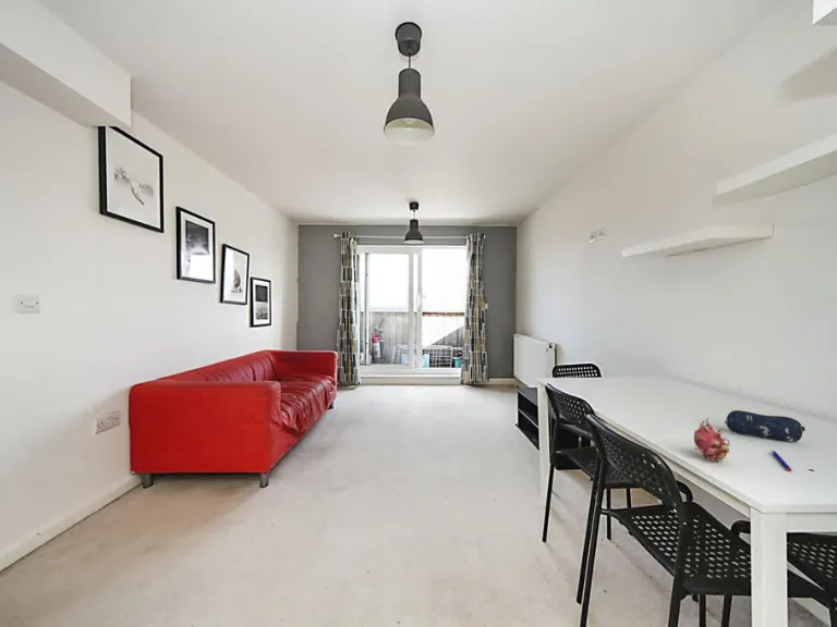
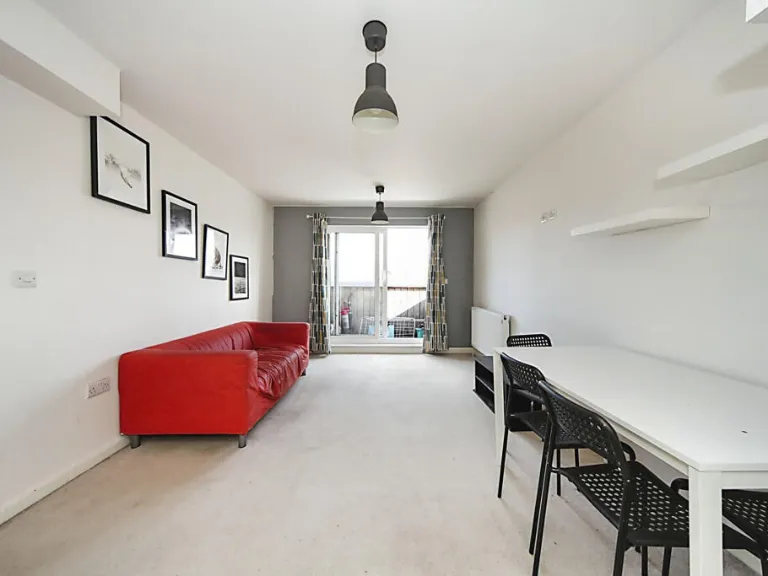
- pencil case (762, 426)
- pen (780, 459)
- fruit (712, 439)
